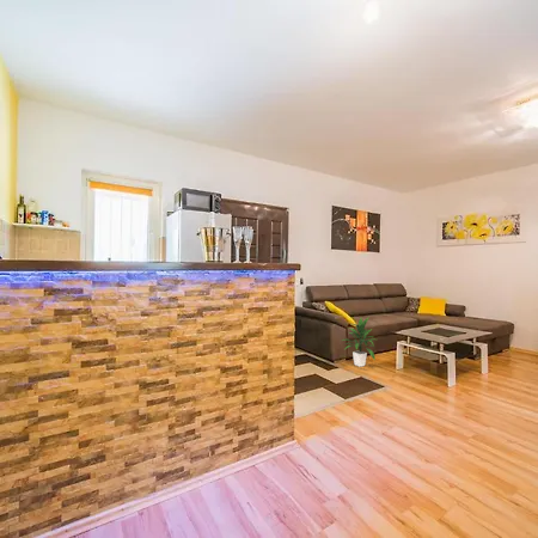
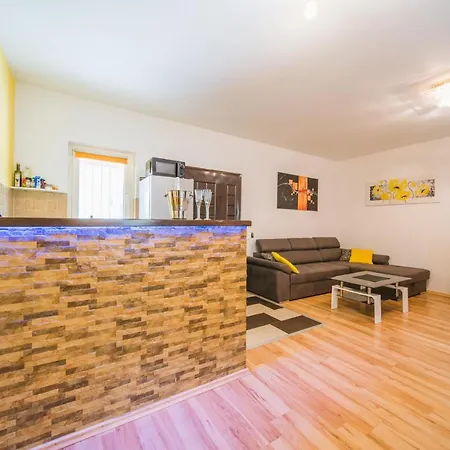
- indoor plant (360, 341)
